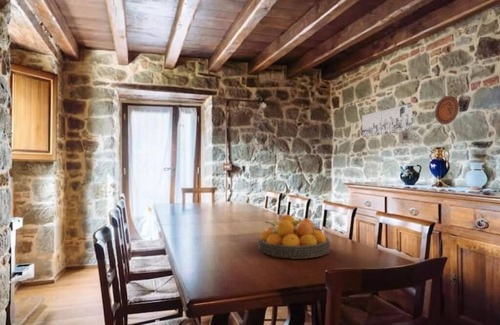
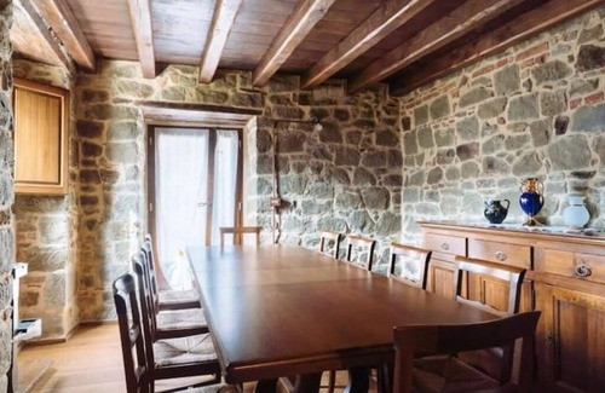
- fruit bowl (293, 233)
- wall art (384, 122)
- decorative plate (446, 110)
